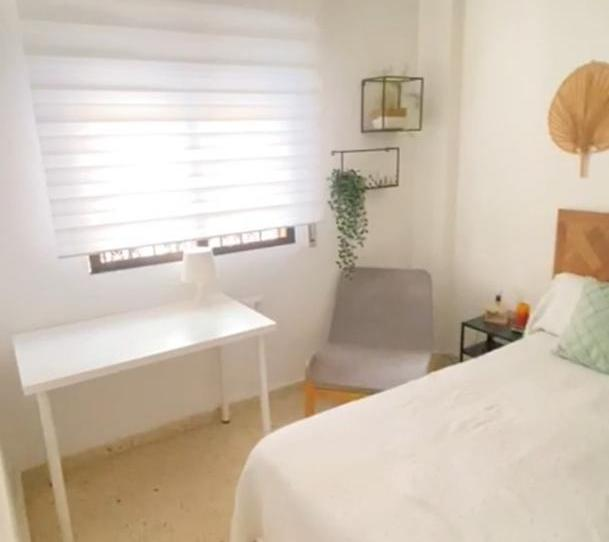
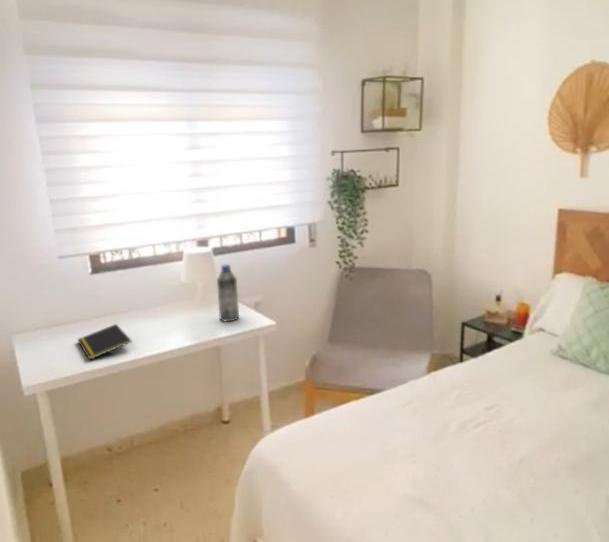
+ water bottle (227, 292)
+ notepad (103, 340)
